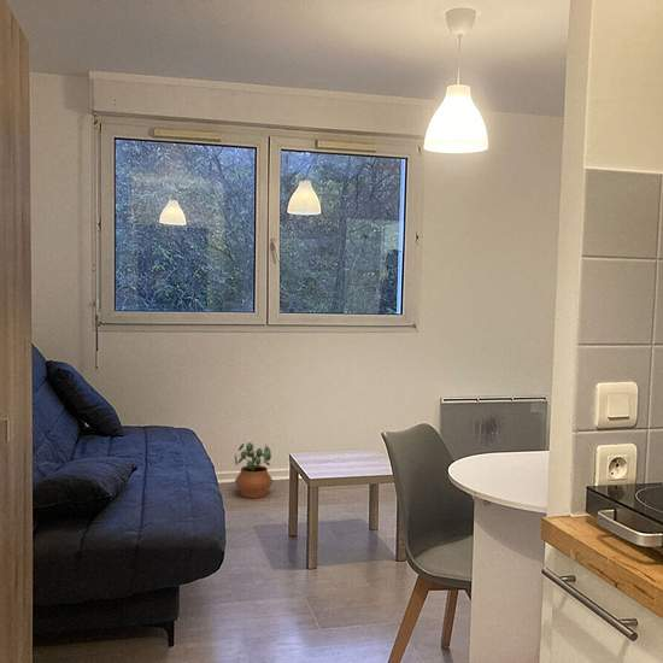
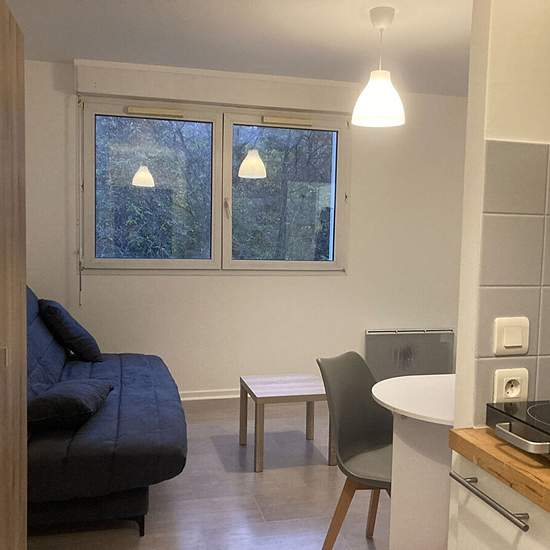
- potted plant (252, 467)
